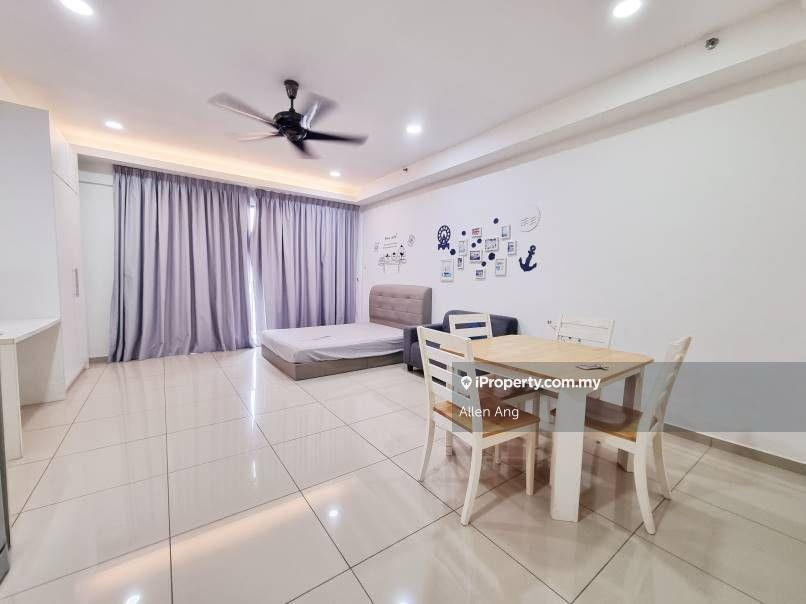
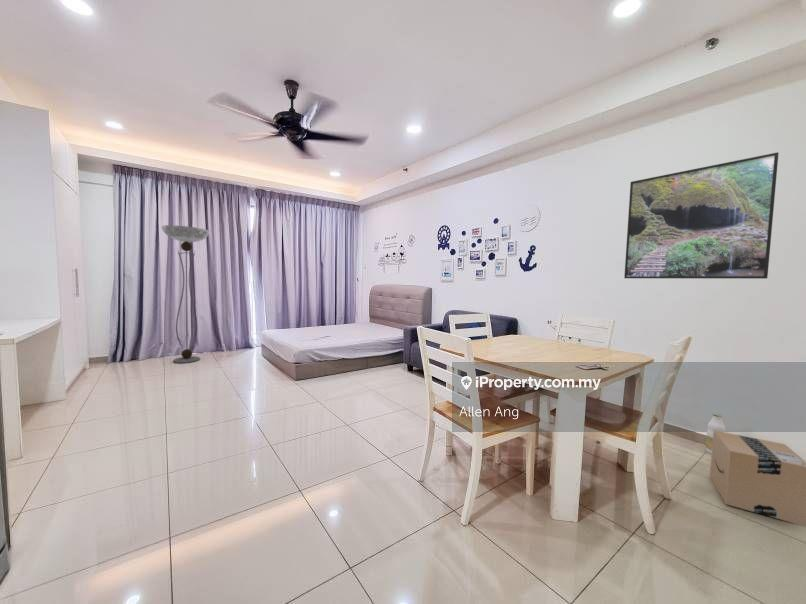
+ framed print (690, 224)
+ floor lamp (186, 295)
+ cardboard box (755, 473)
+ bottle (715, 430)
